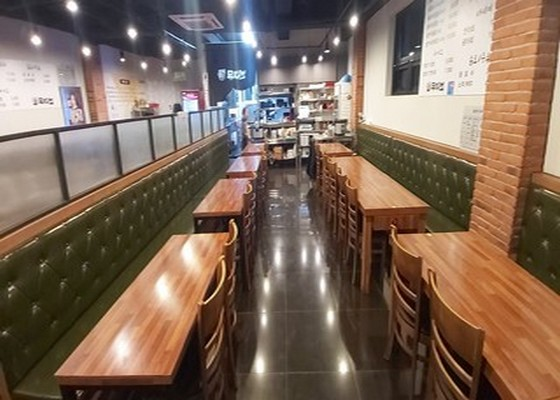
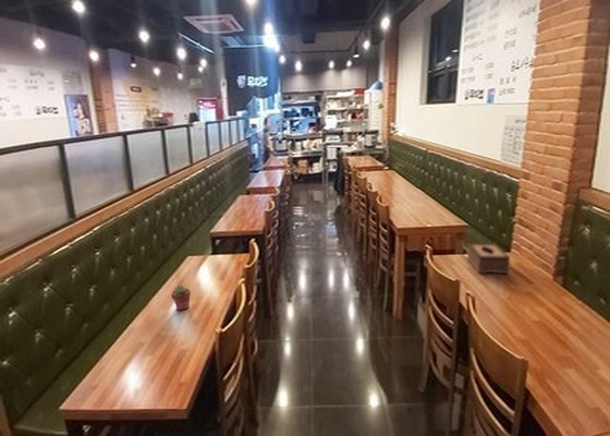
+ tissue box (487, 257)
+ potted succulent (181, 296)
